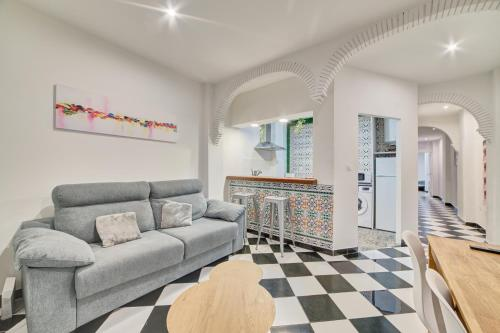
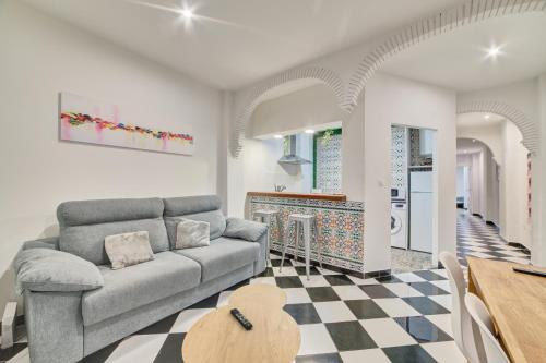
+ remote control (240, 317)
